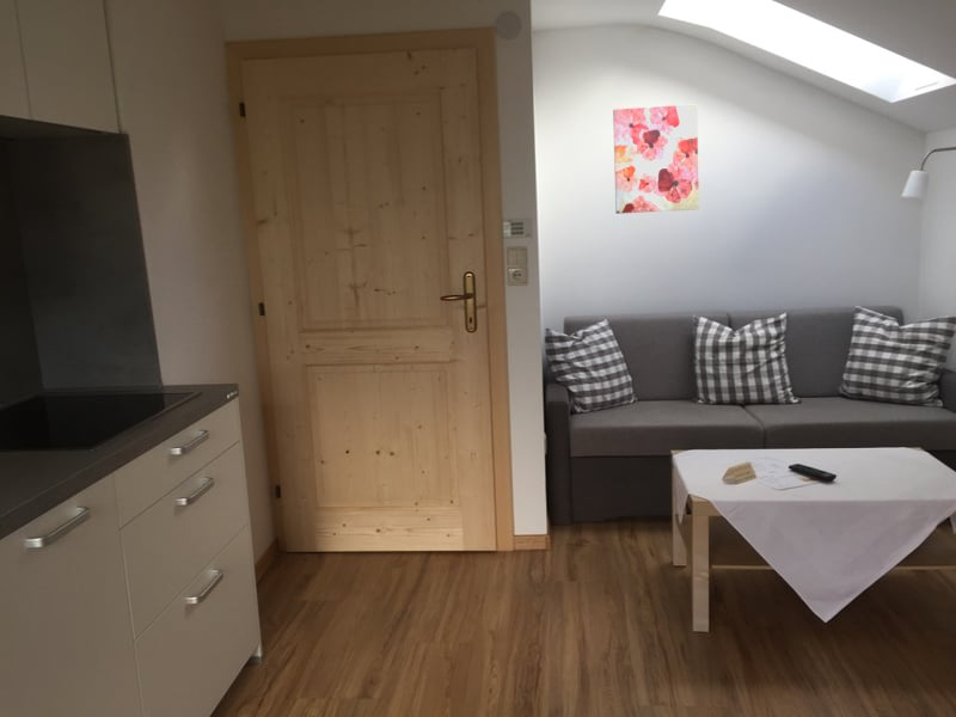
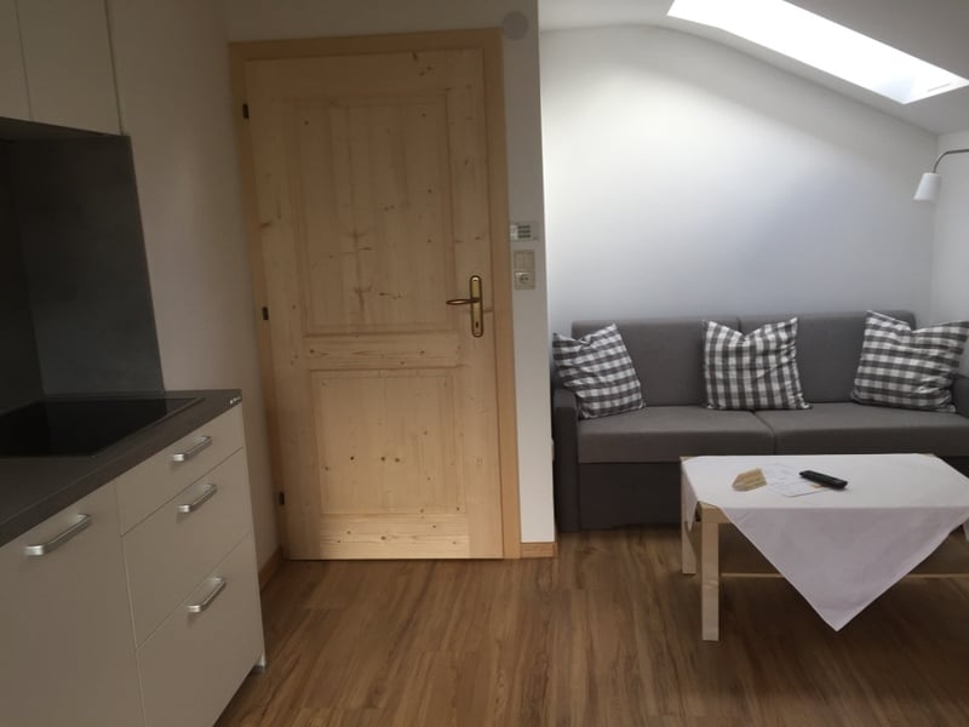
- wall art (656, 159)
